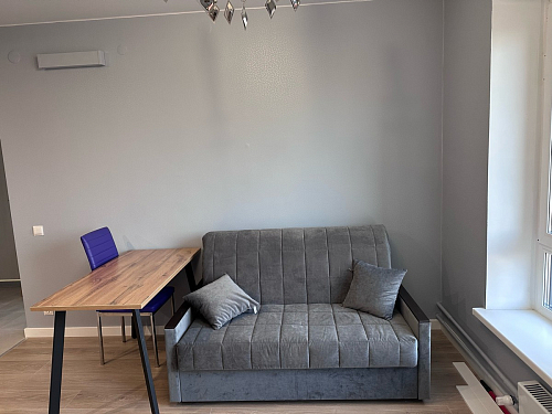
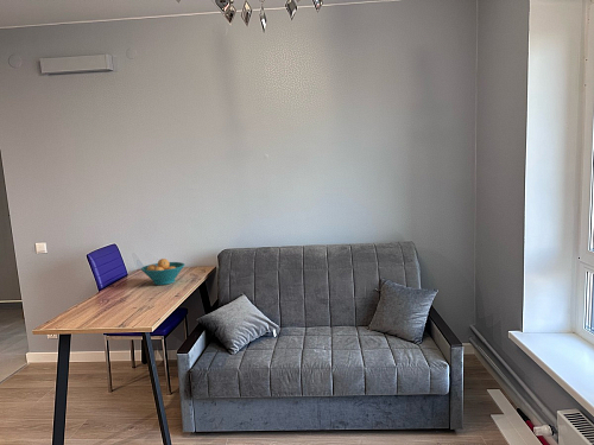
+ fruit bowl (163, 271)
